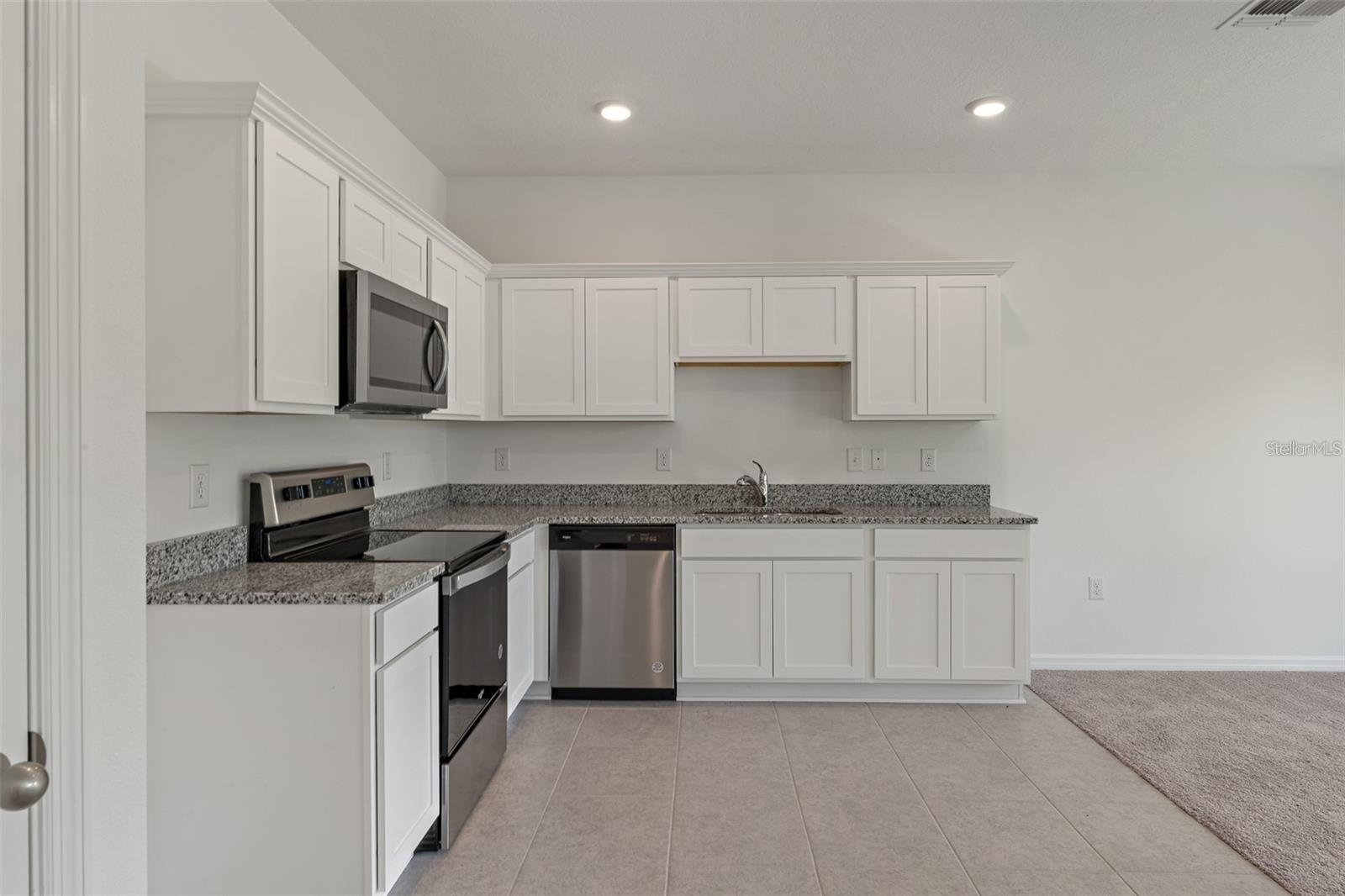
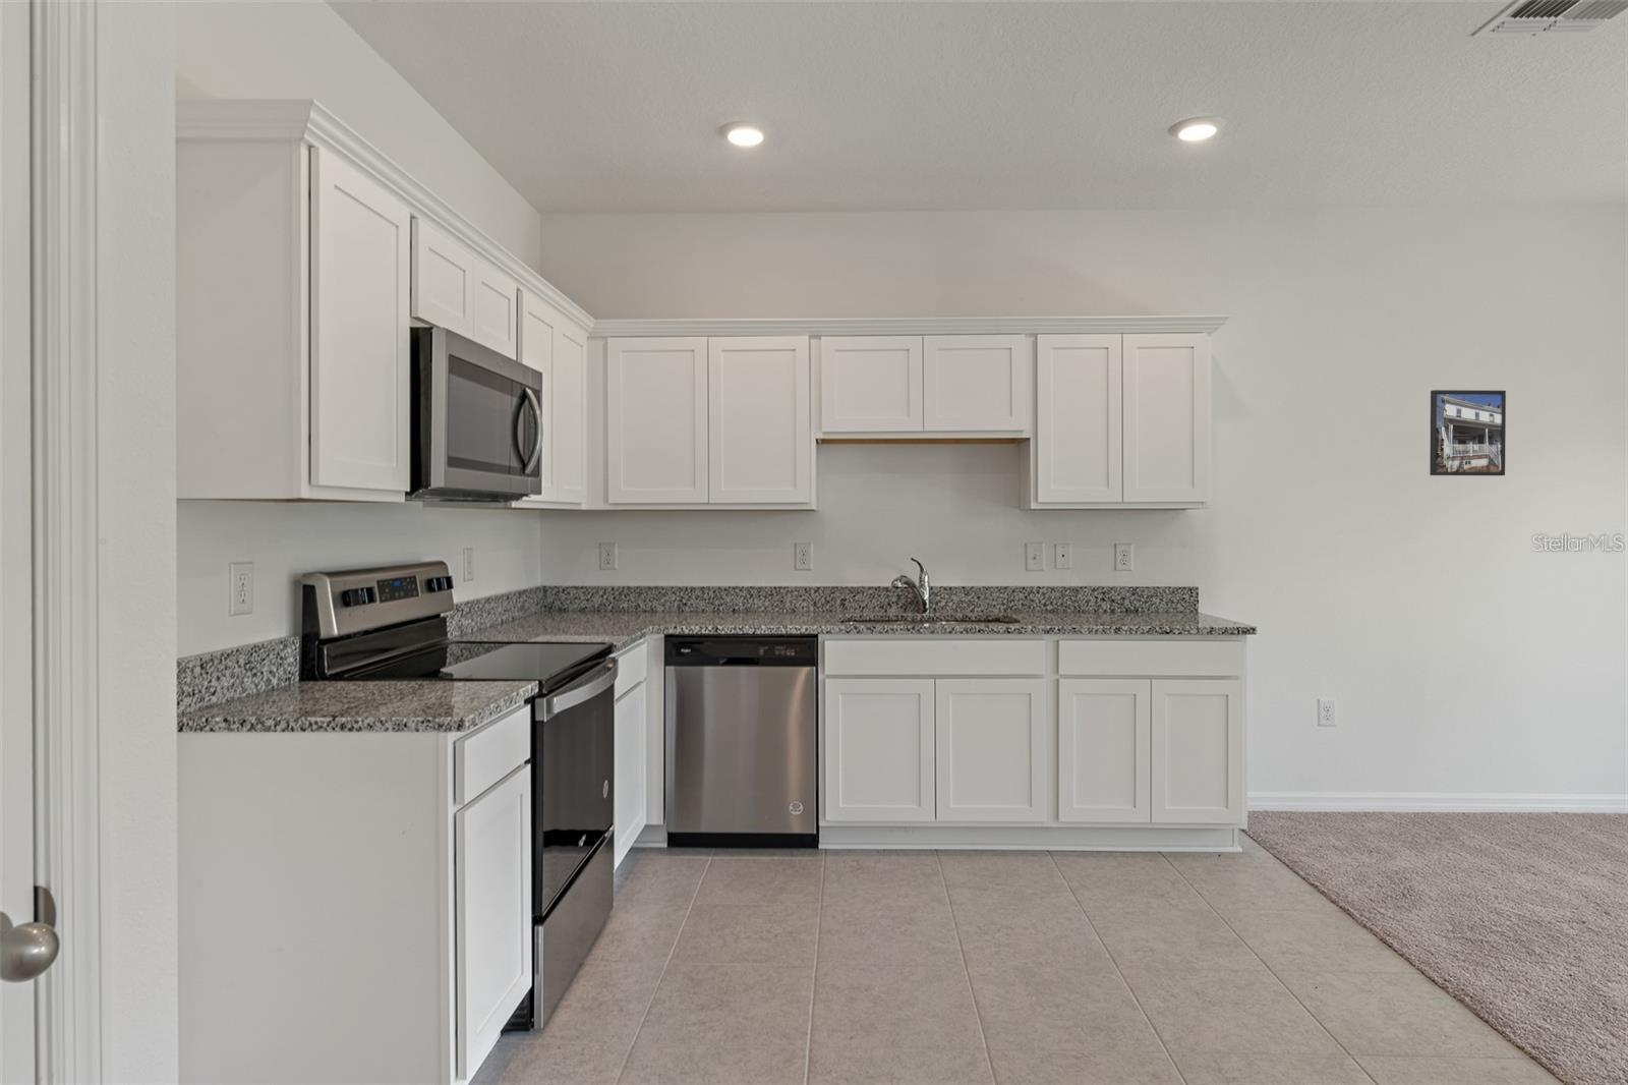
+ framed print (1467, 432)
